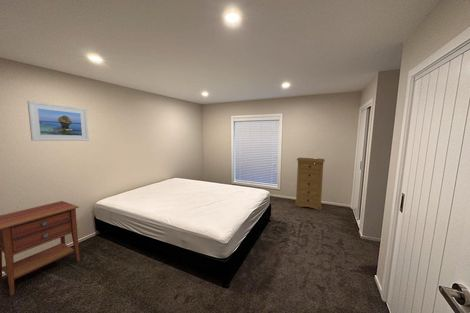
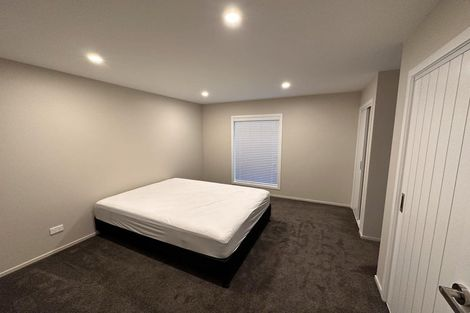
- dresser (309, 182)
- nightstand (39, 241)
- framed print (61, 123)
